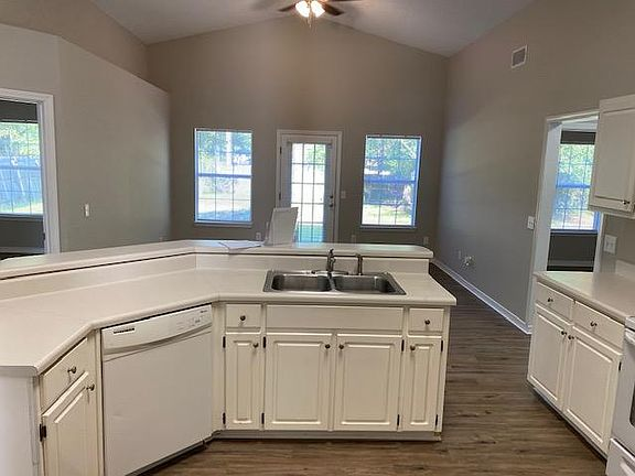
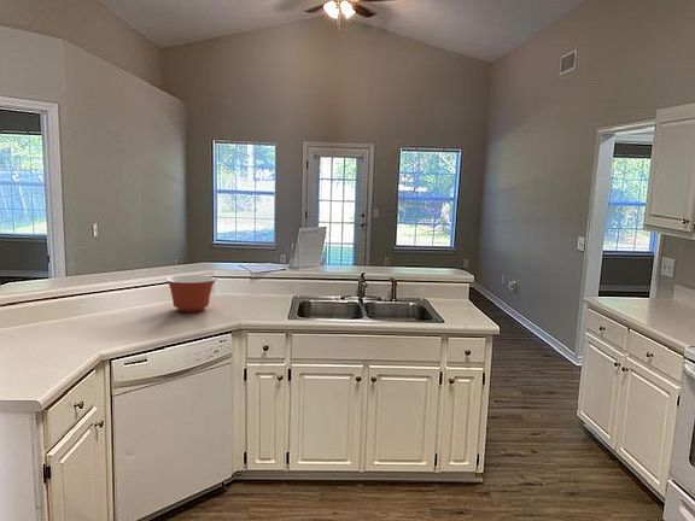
+ mixing bowl (191, 293)
